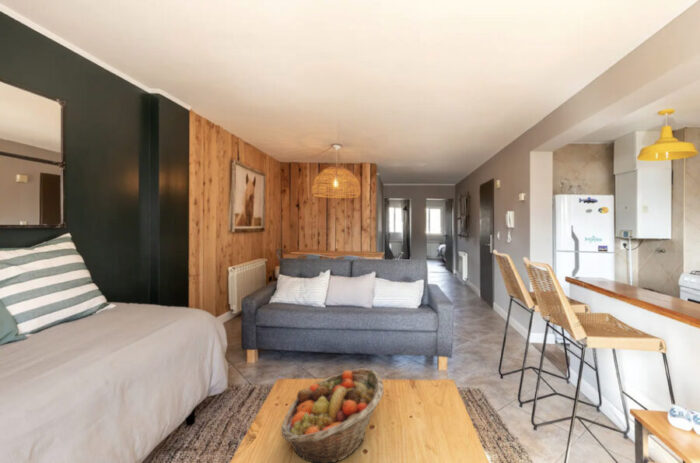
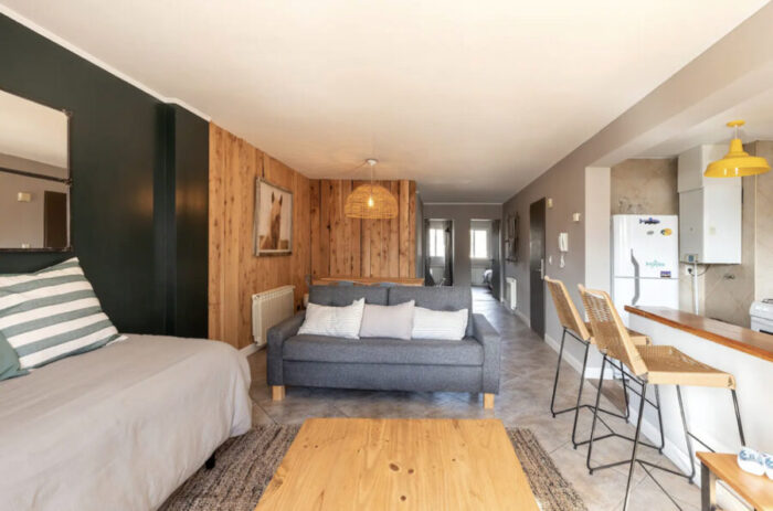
- fruit basket (334, 409)
